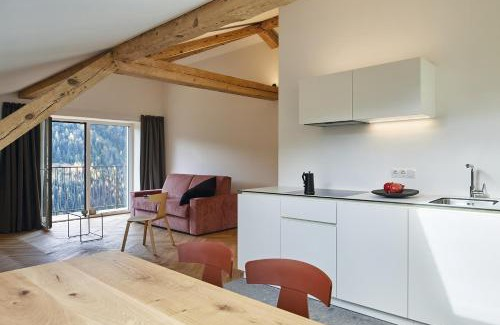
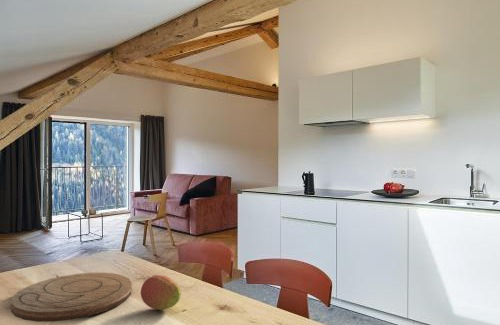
+ fruit (160, 292)
+ cutting board (75, 293)
